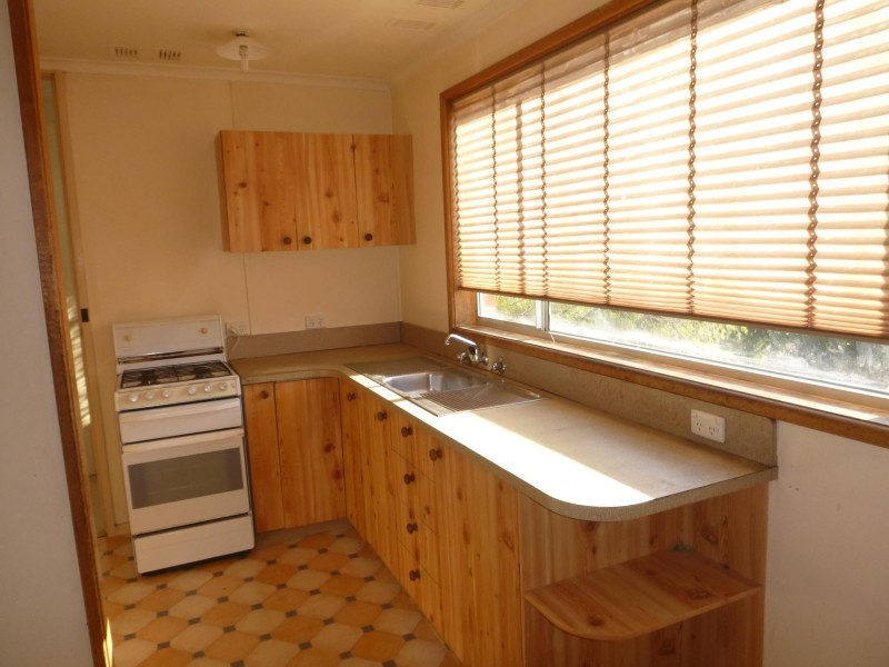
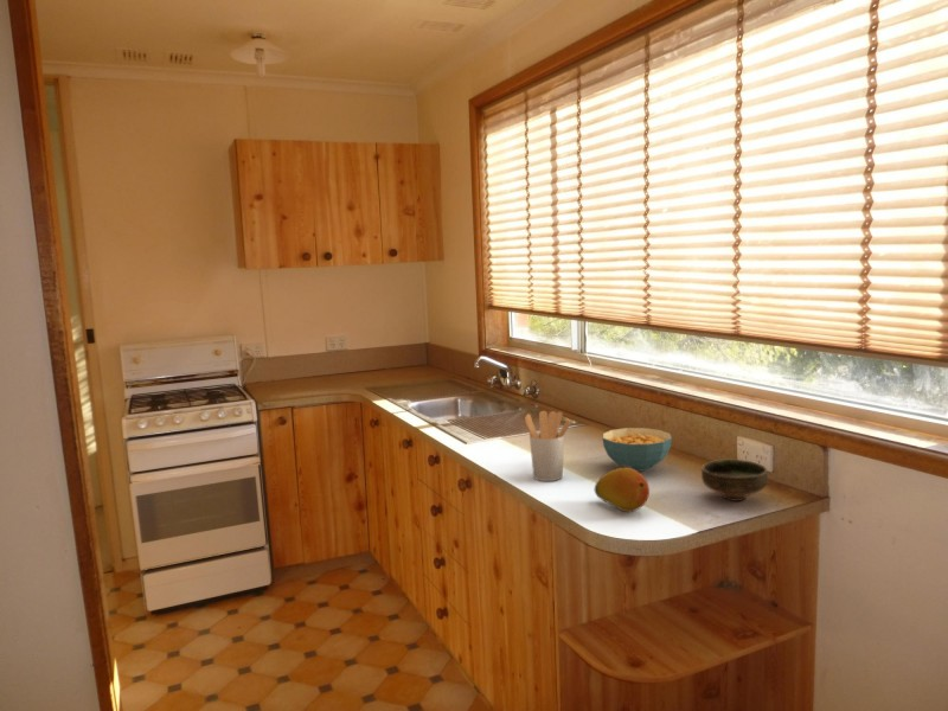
+ utensil holder (547, 443)
+ bowl (734, 482)
+ fruit (622, 487)
+ cereal bowl (636, 451)
